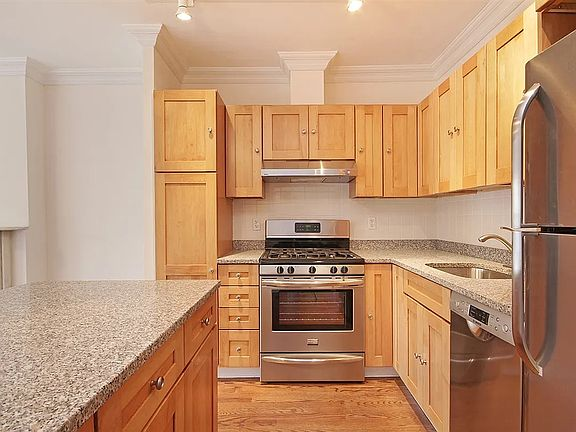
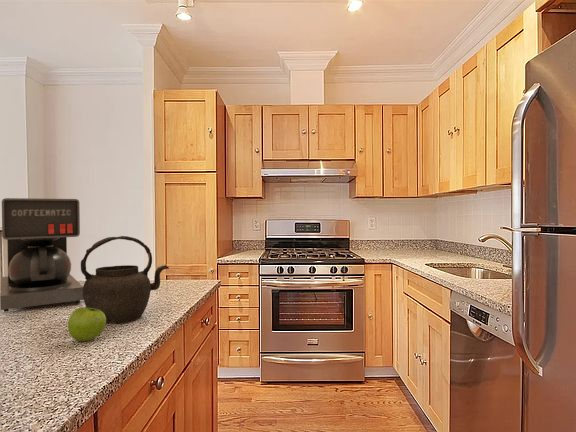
+ kettle (127, 276)
+ coffee maker (38, 248)
+ fruit (87, 323)
